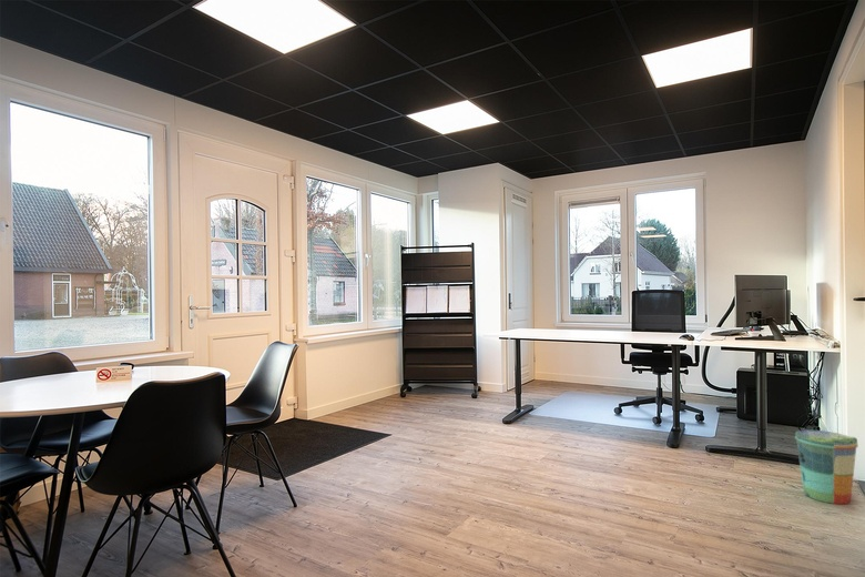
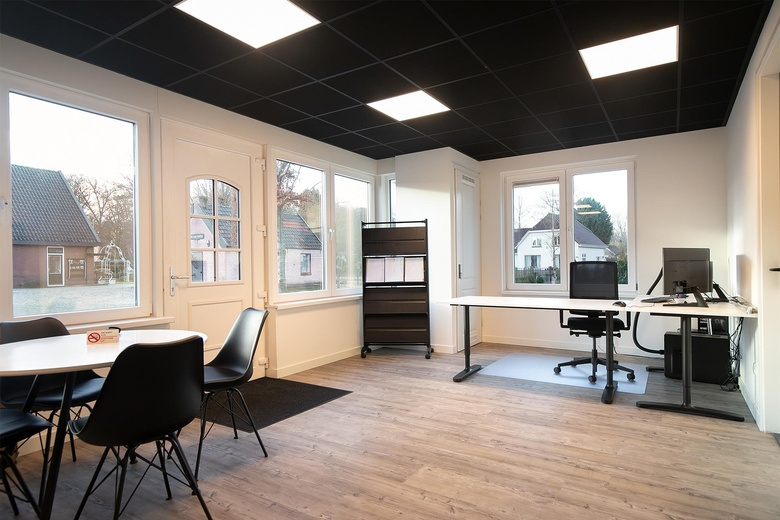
- trash can (825, 465)
